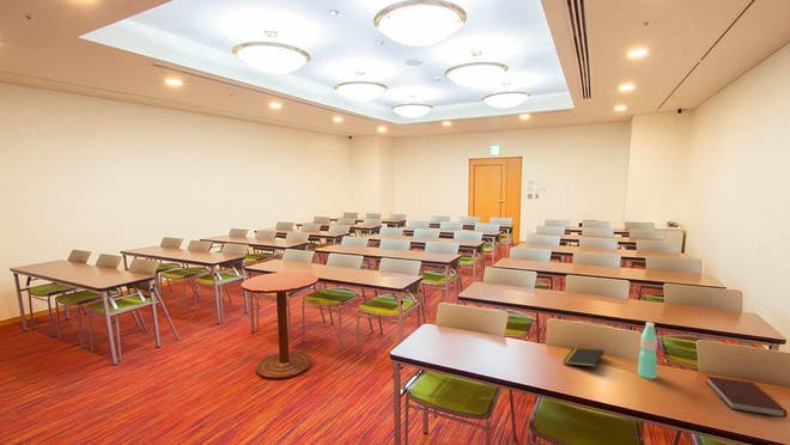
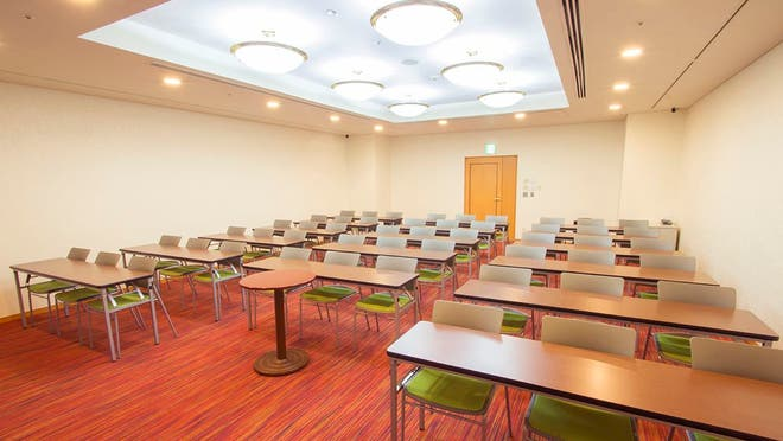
- notebook (742, 395)
- water bottle (648, 349)
- notepad (583, 356)
